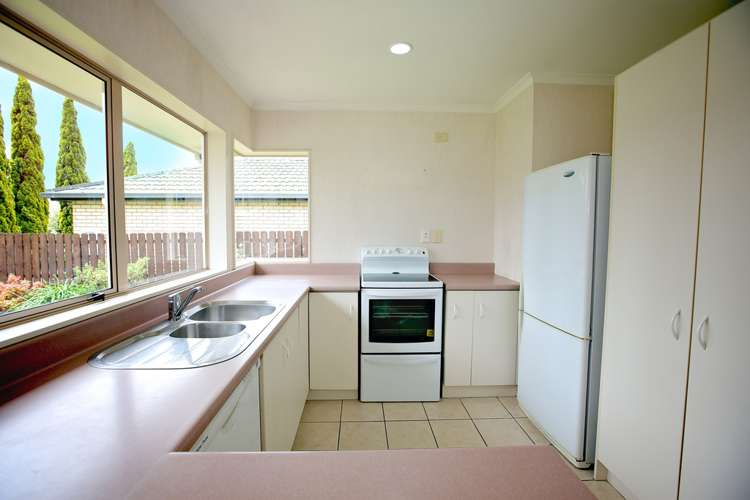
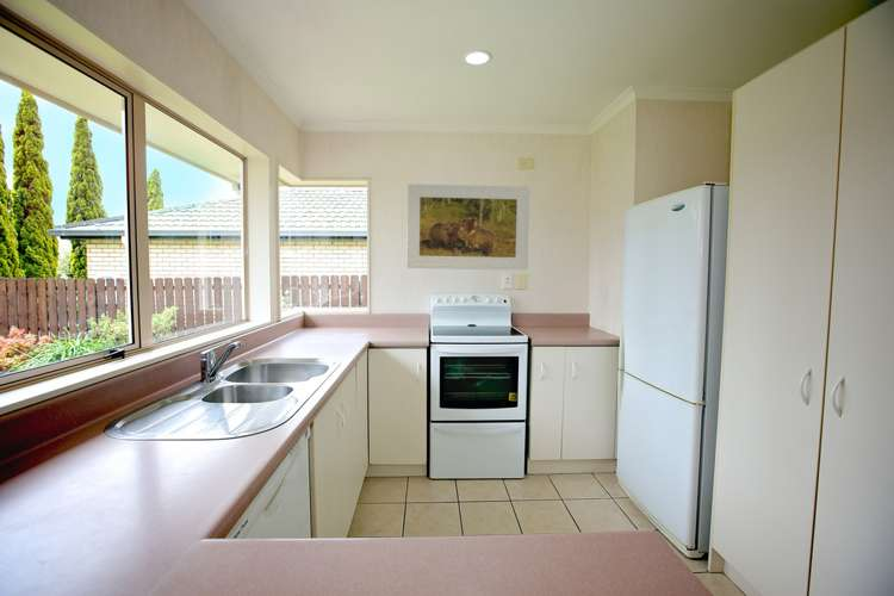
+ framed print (467, 226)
